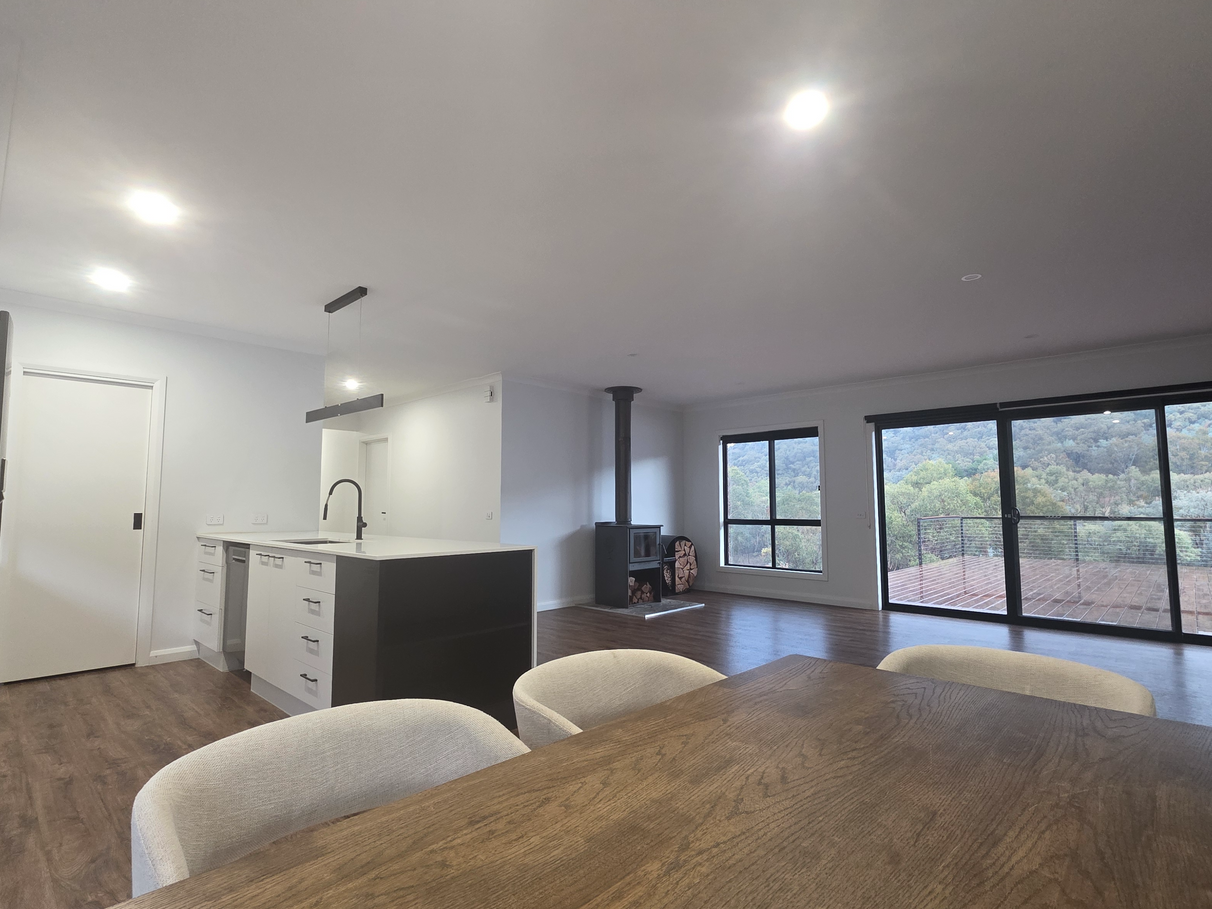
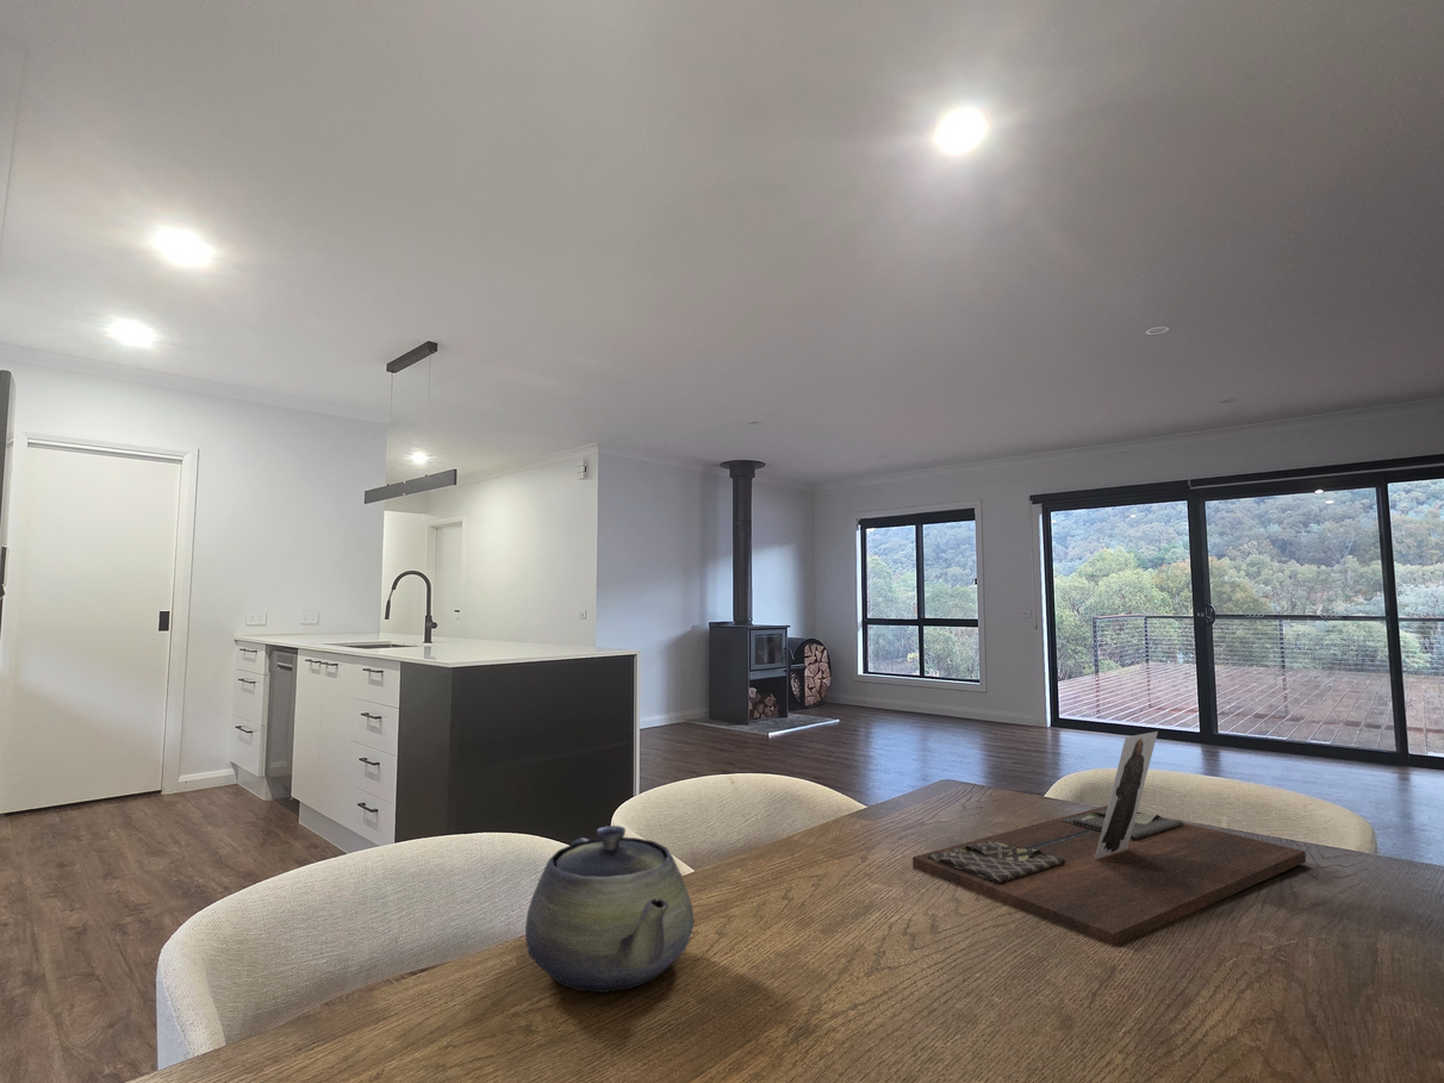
+ decorative tray (1110, 796)
+ teapot (612, 898)
